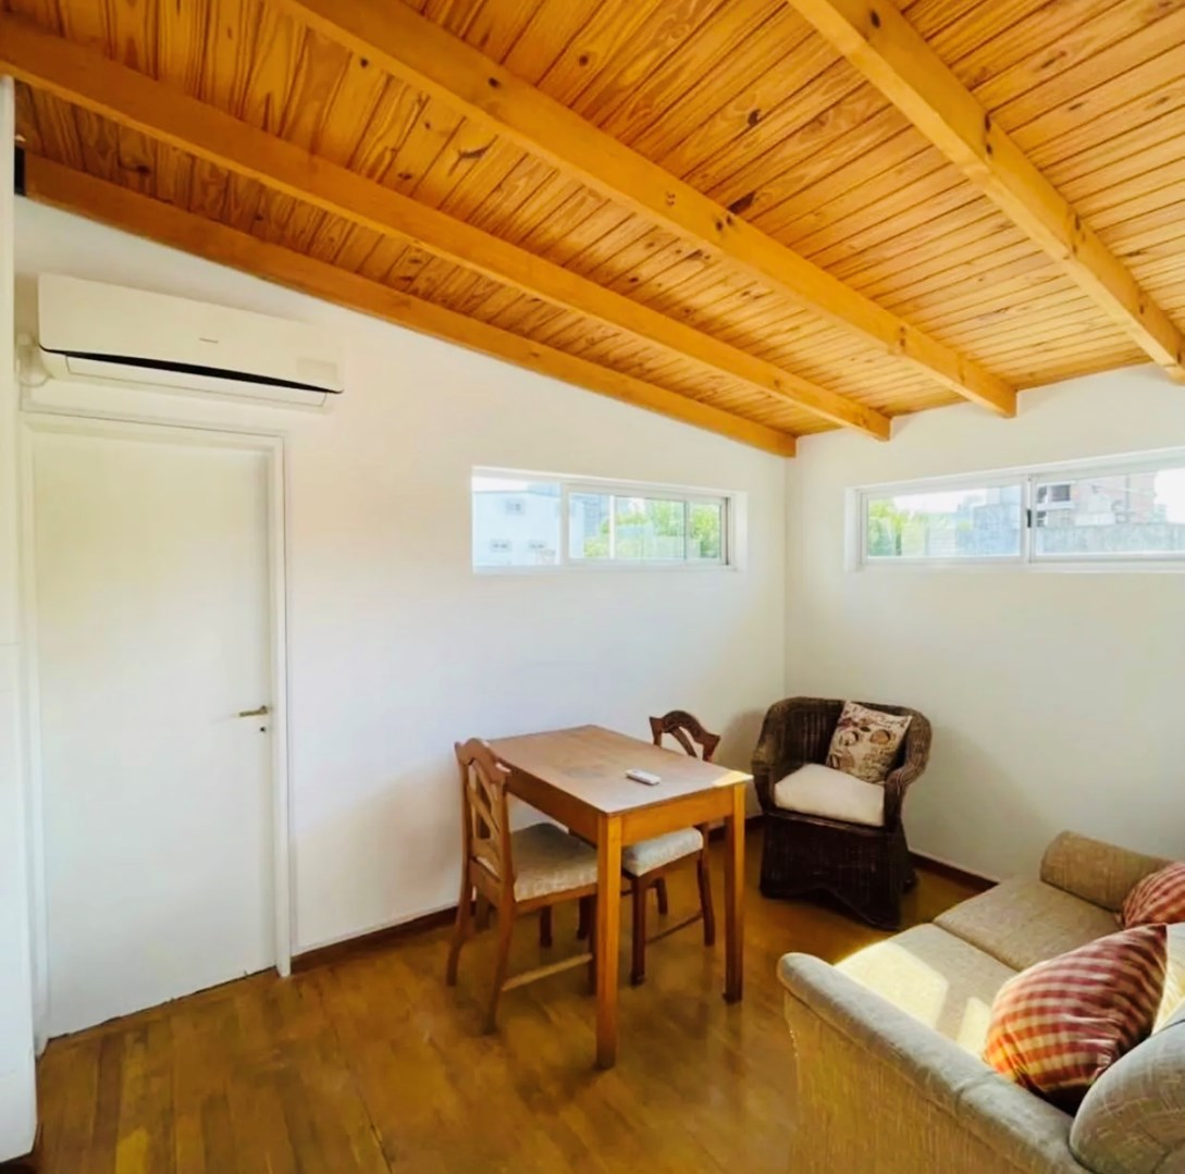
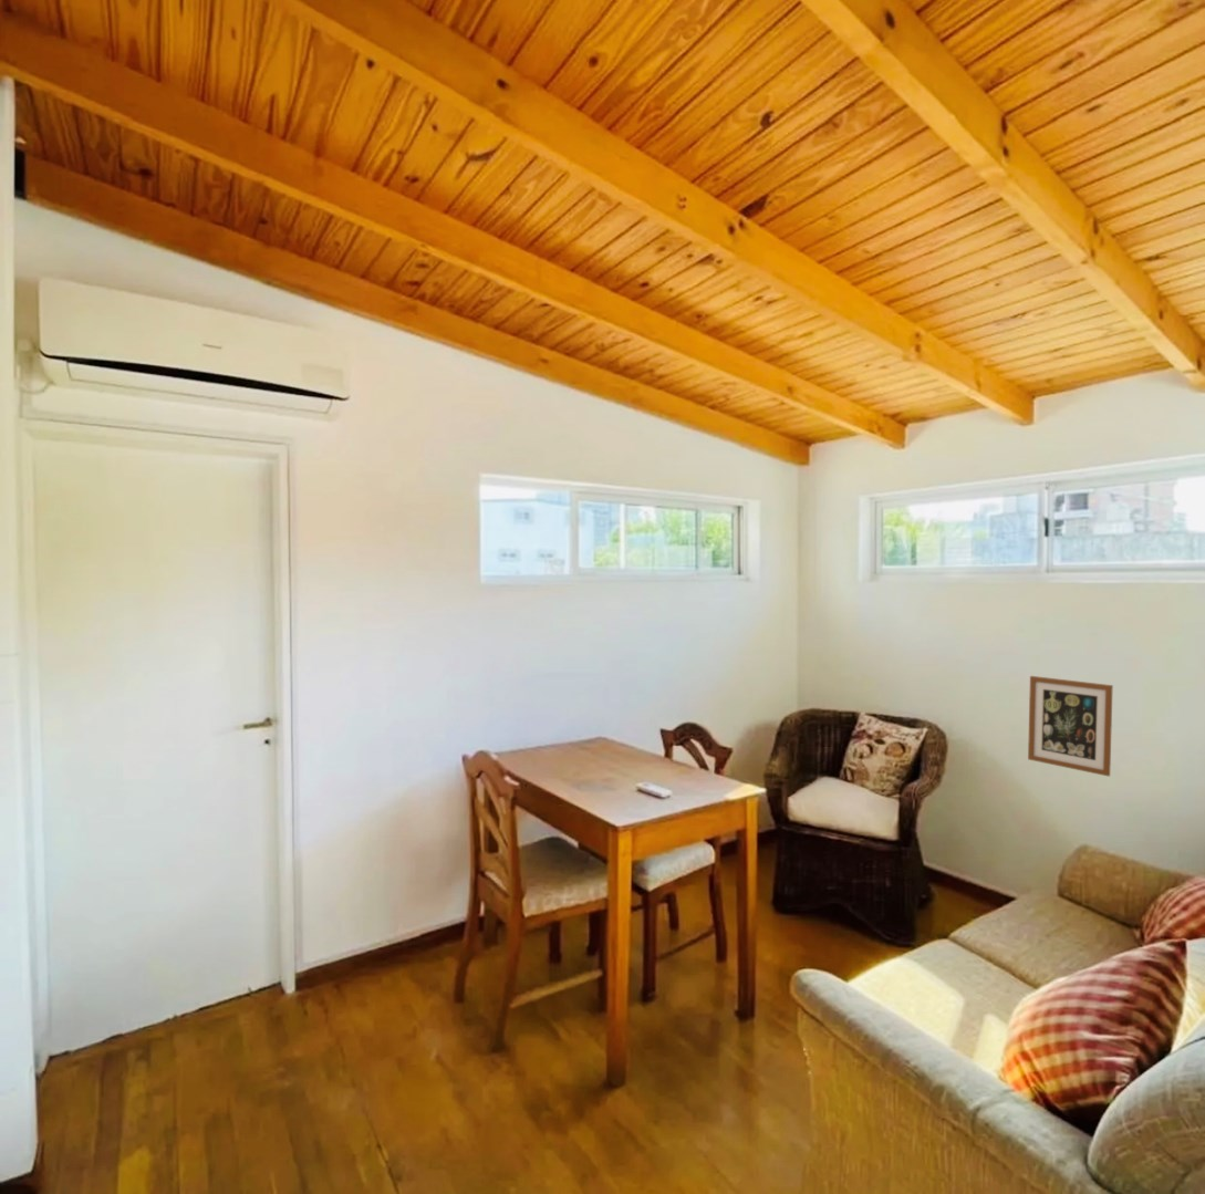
+ wall art (1068, 724)
